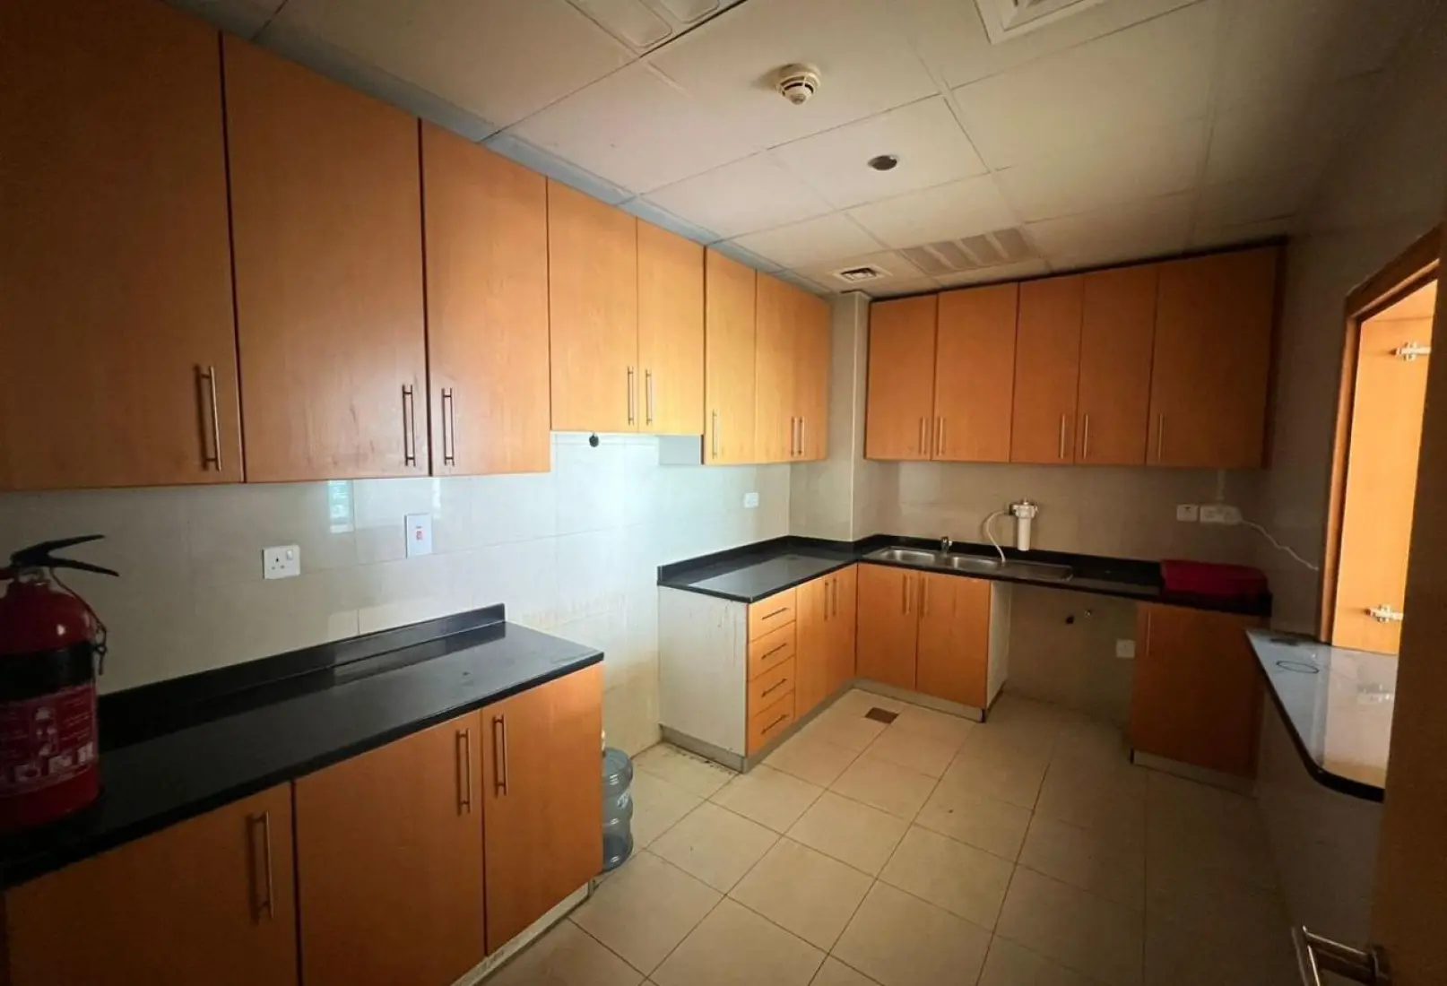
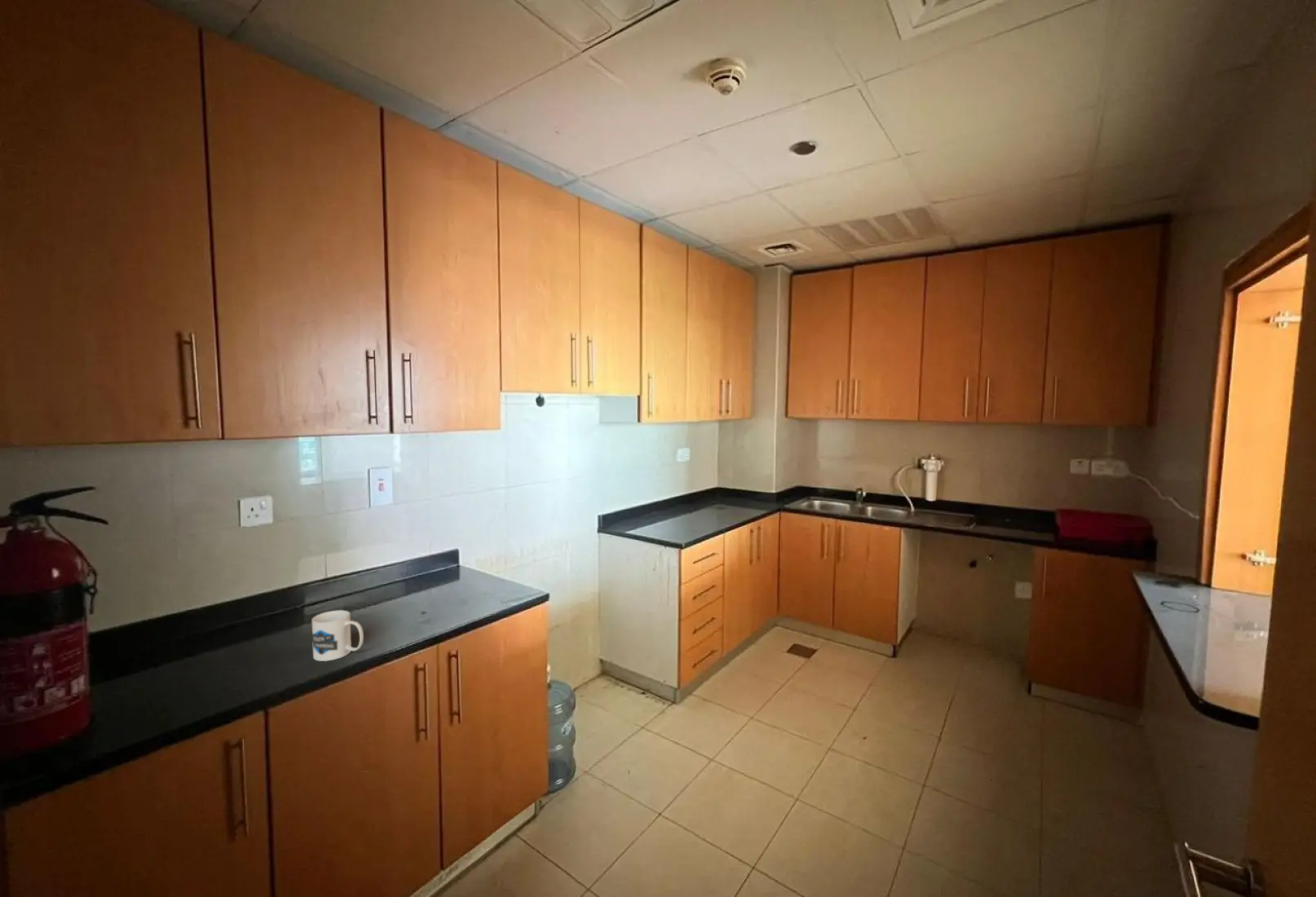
+ mug (336, 635)
